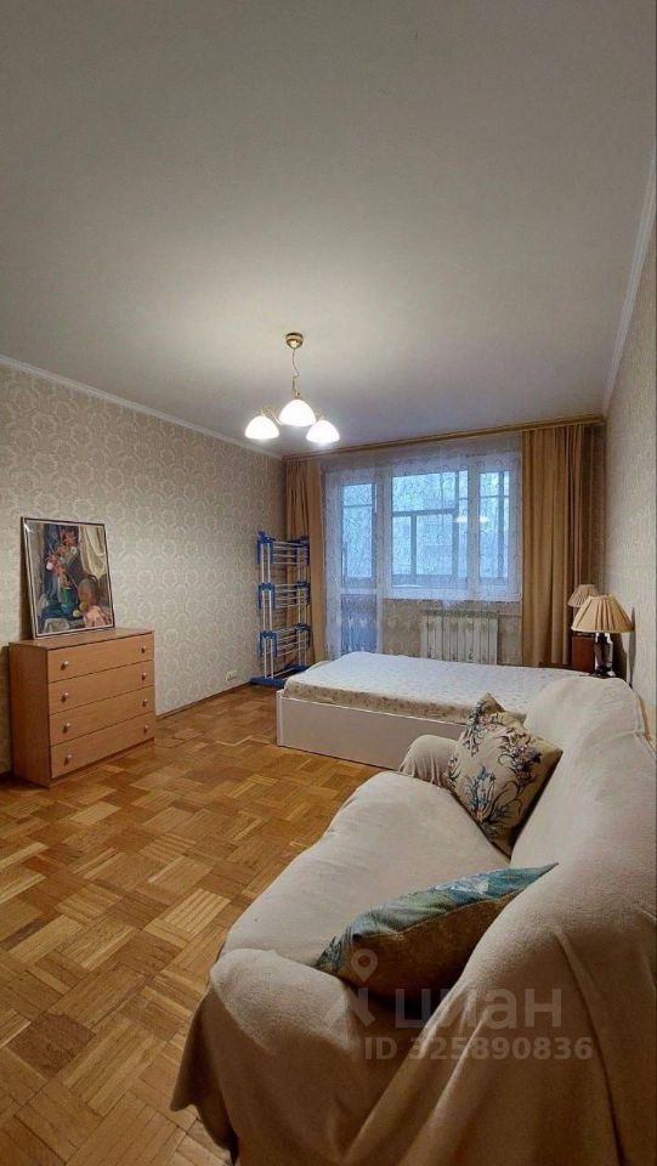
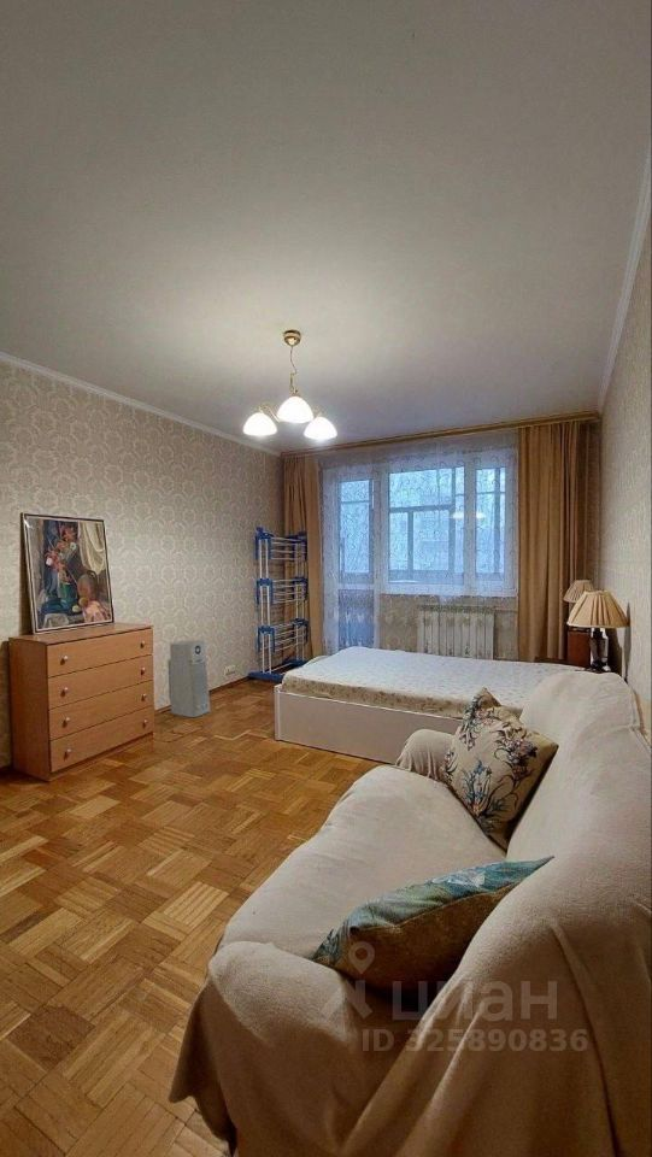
+ air purifier (187, 676)
